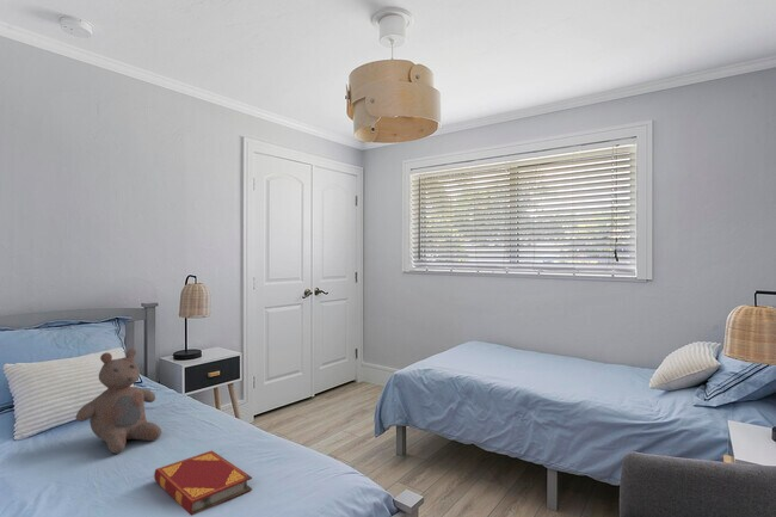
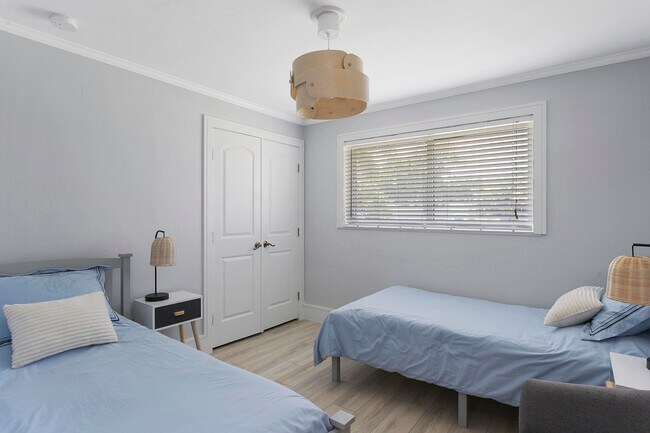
- bear (124, 396)
- hardback book (202, 479)
